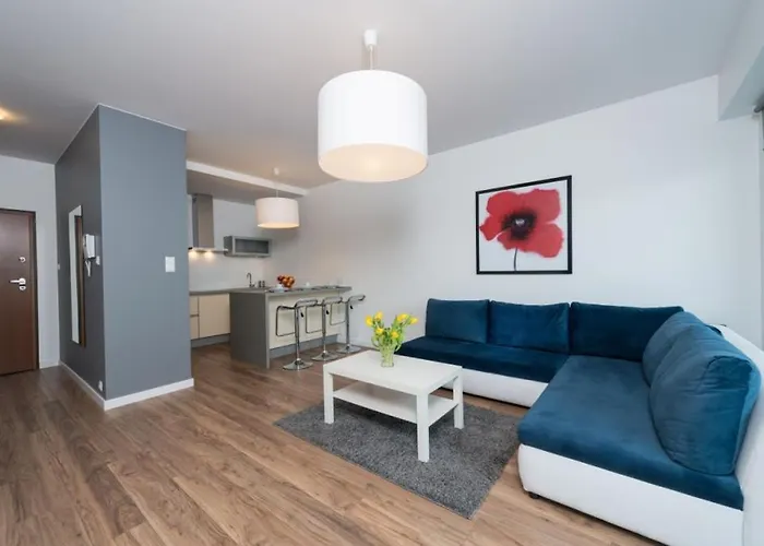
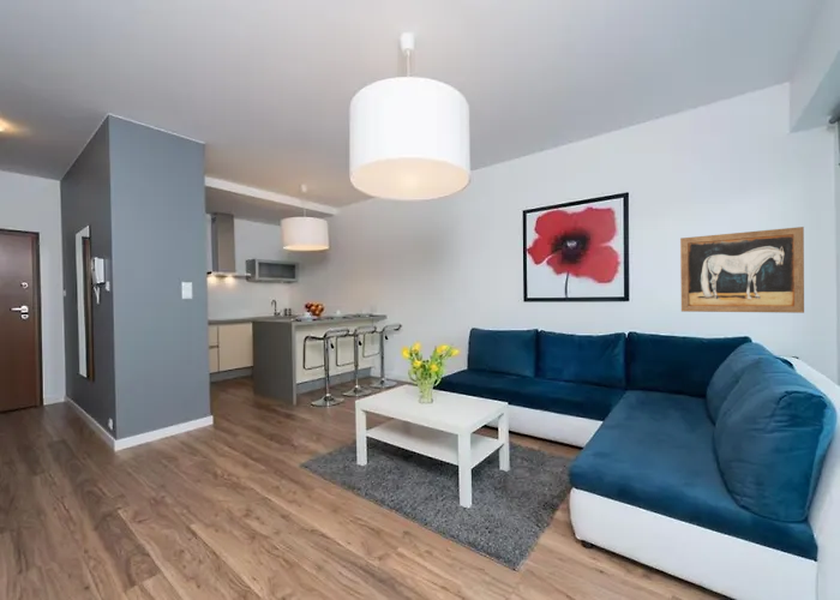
+ wall art (737, 272)
